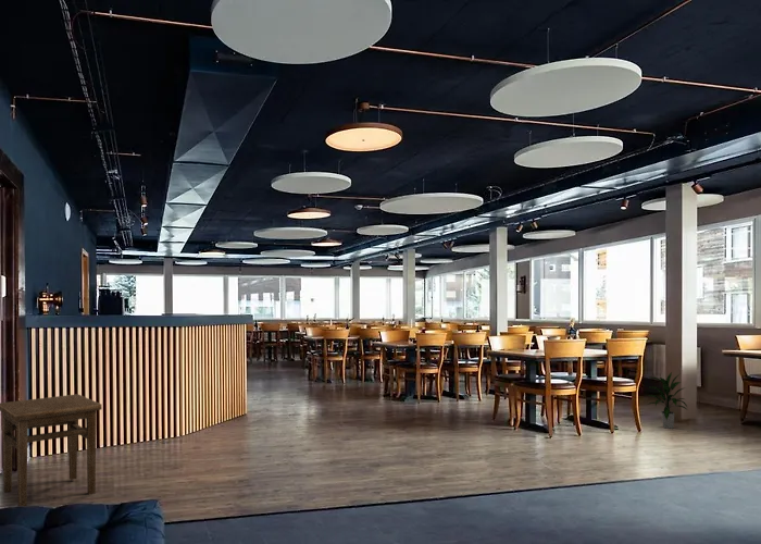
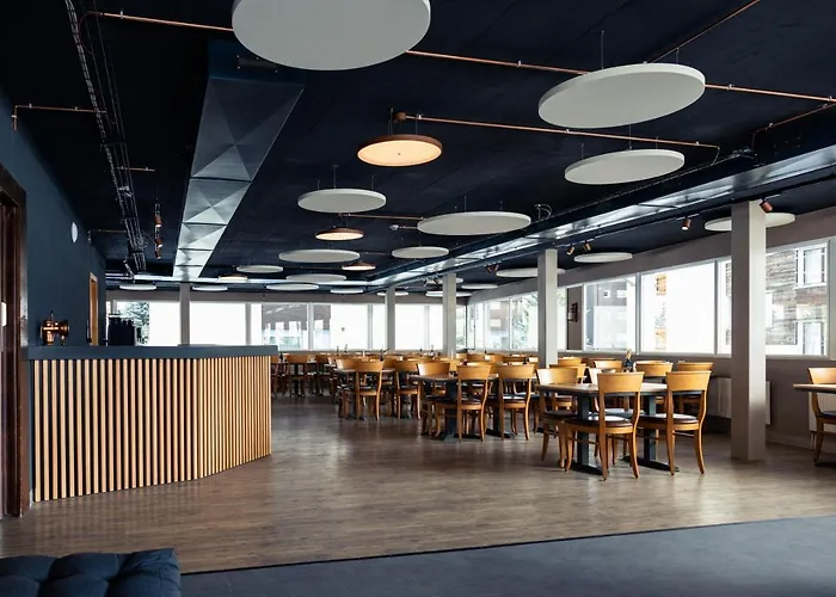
- indoor plant (666, 399)
- side table (45, 440)
